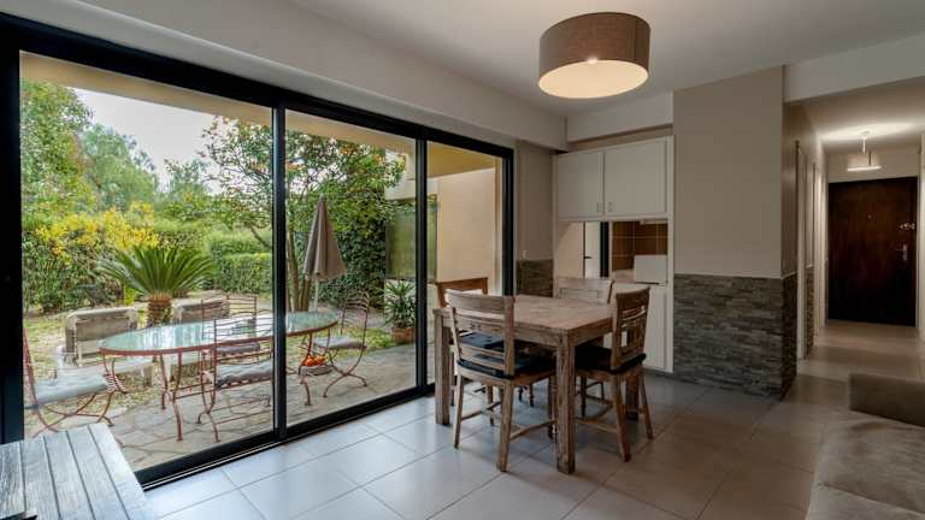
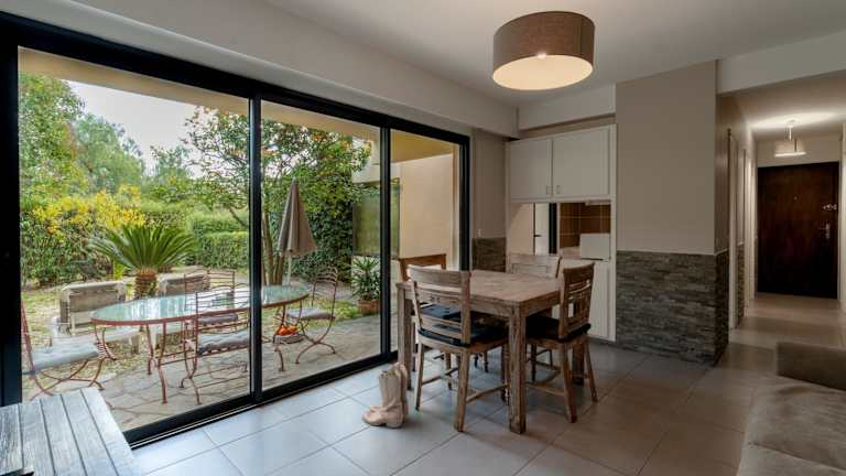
+ boots (384, 391)
